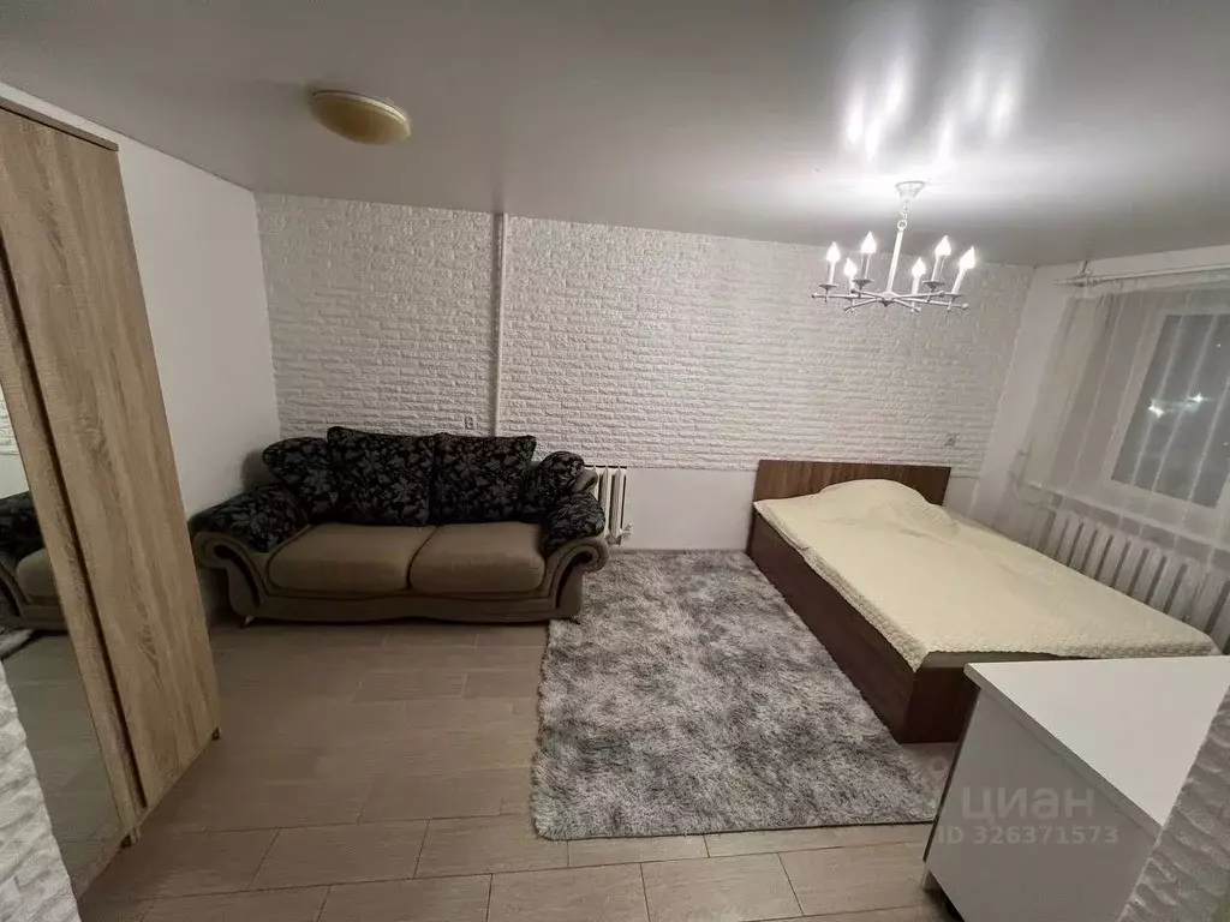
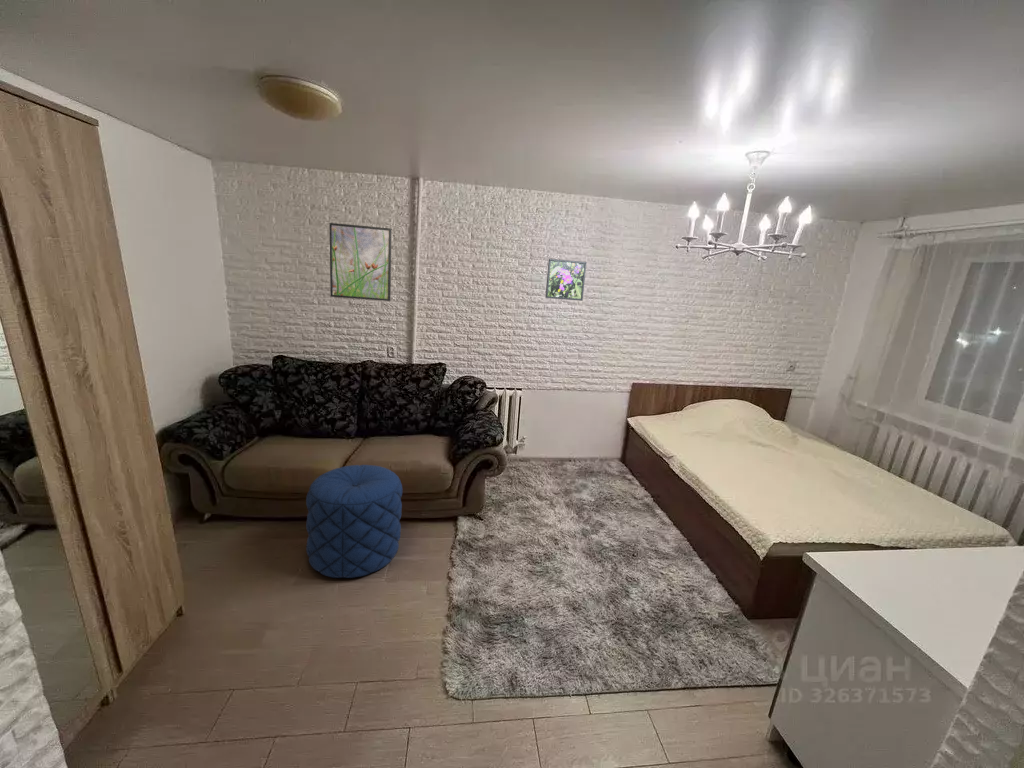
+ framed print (565, 280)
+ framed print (360, 262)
+ pouf (355, 515)
